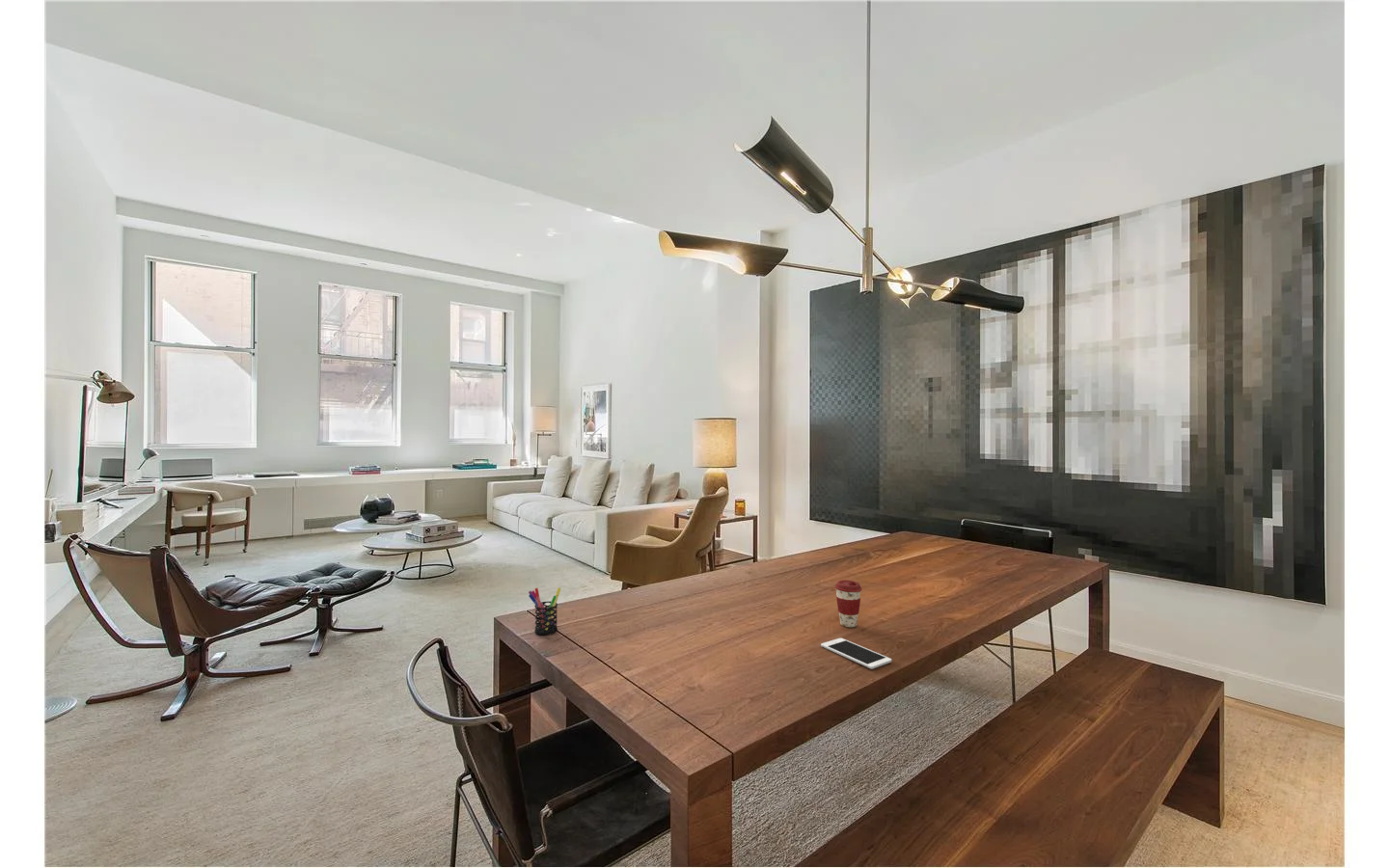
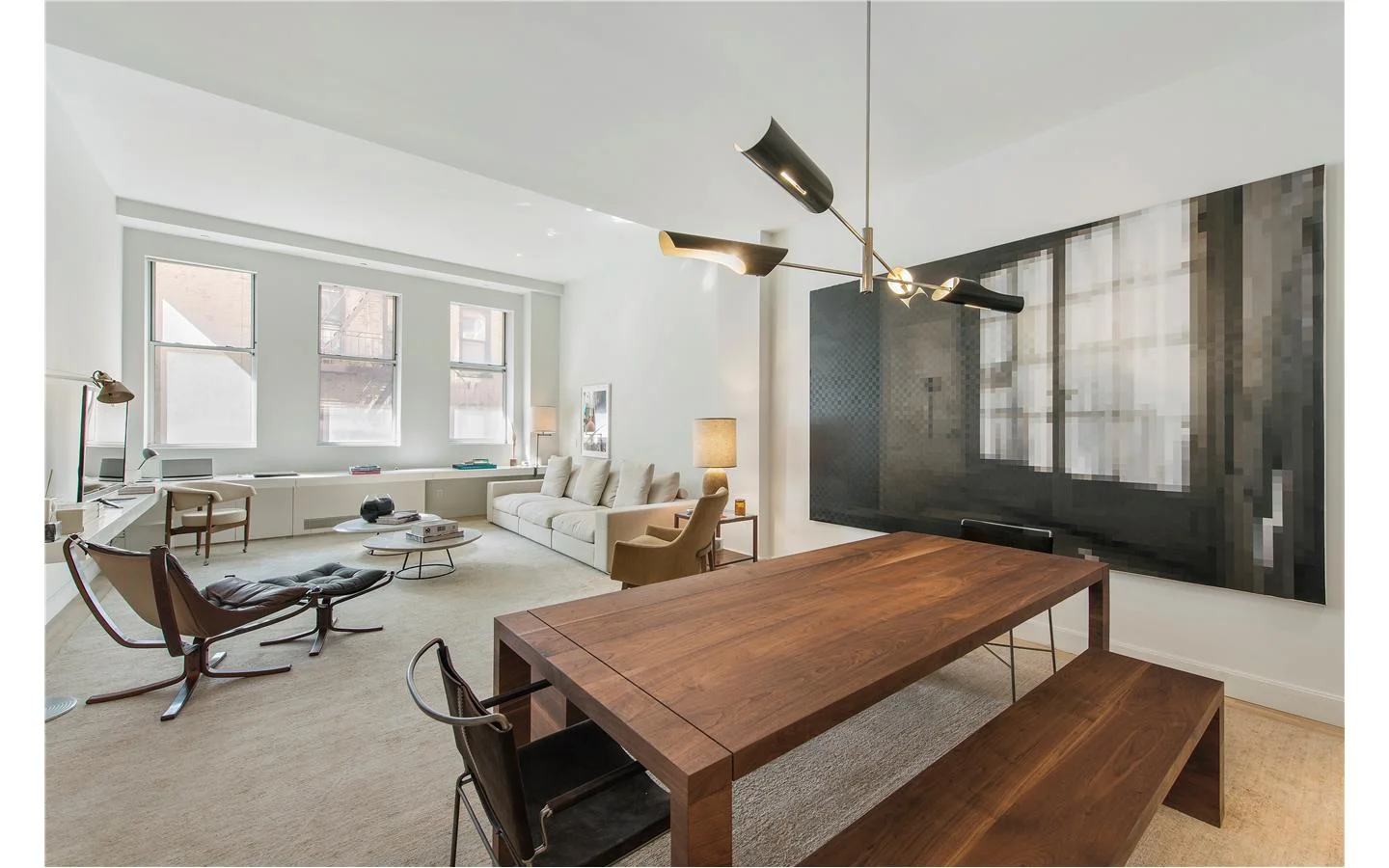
- coffee cup (848, 603)
- cell phone (855, 652)
- pen holder (546, 609)
